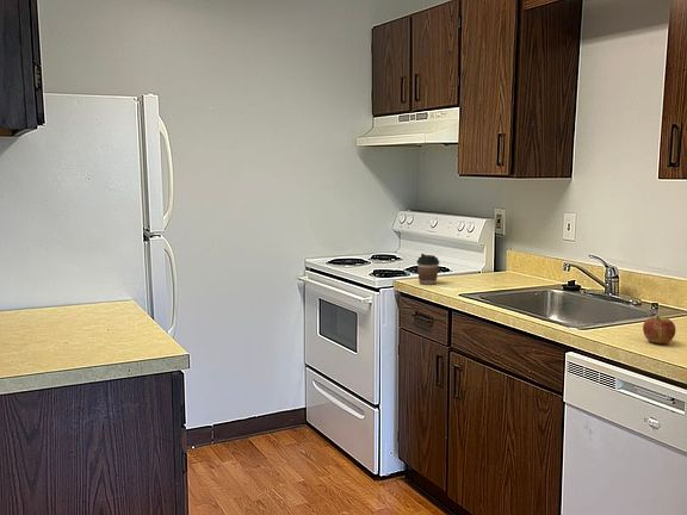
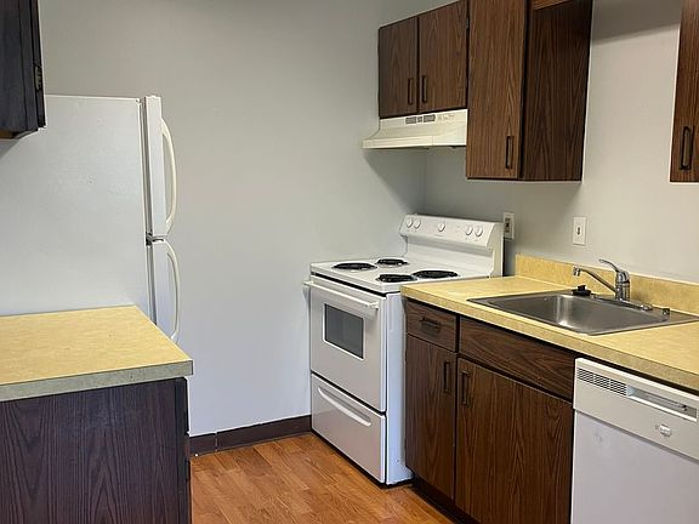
- coffee cup (427, 268)
- apple (658, 328)
